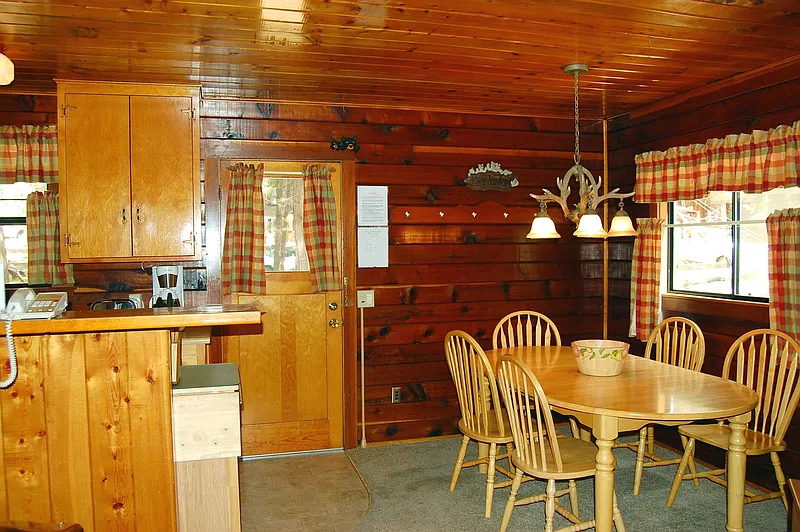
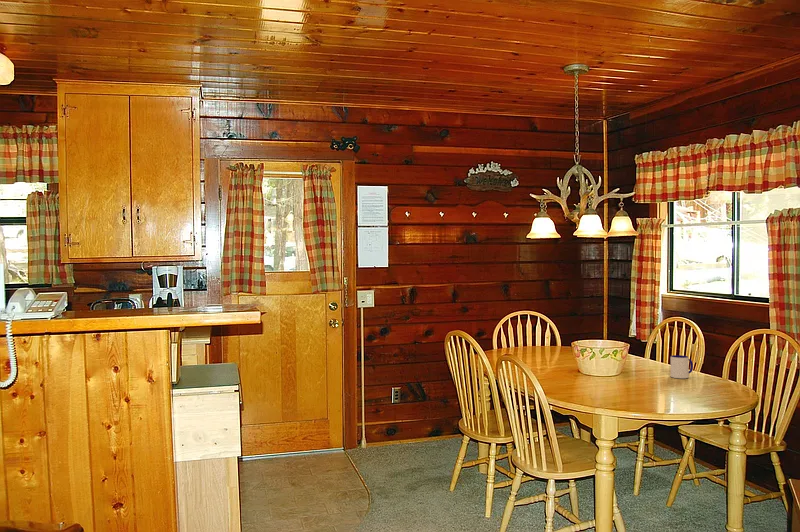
+ mug (682, 366)
